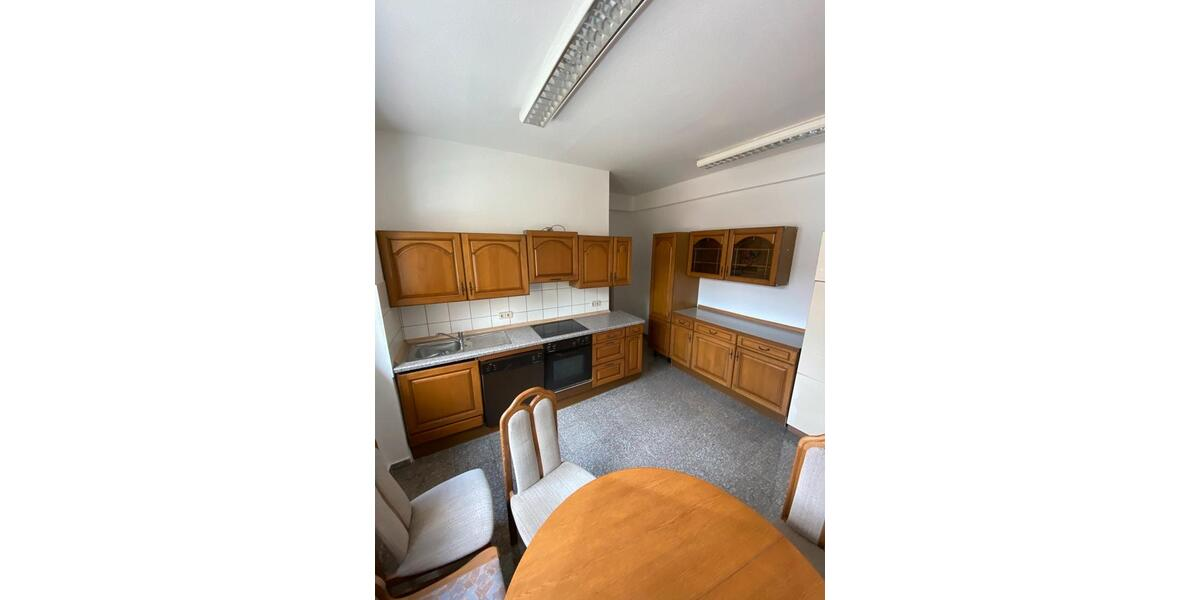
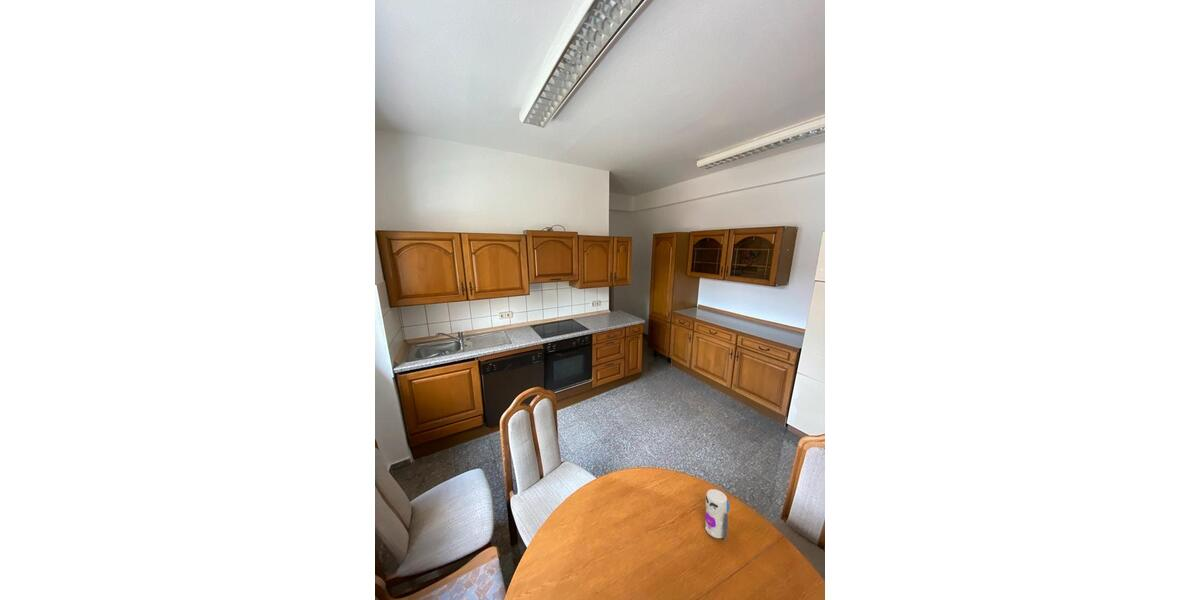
+ toy (719, 513)
